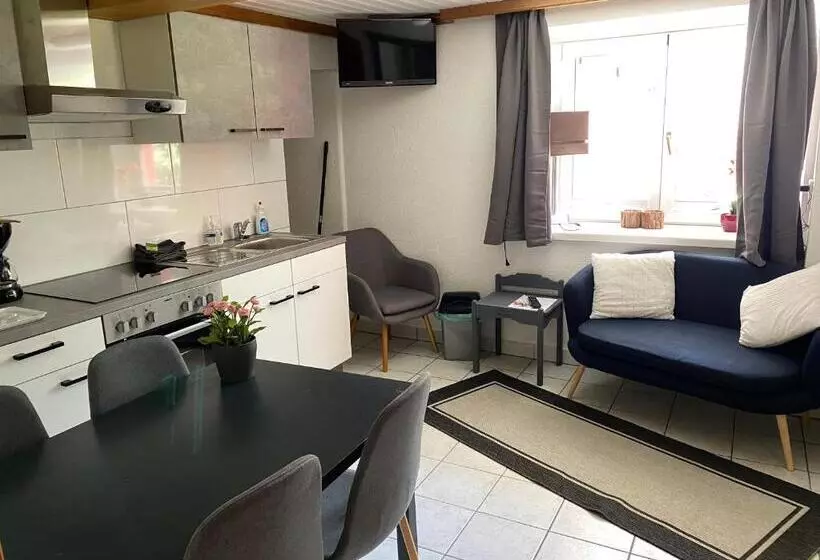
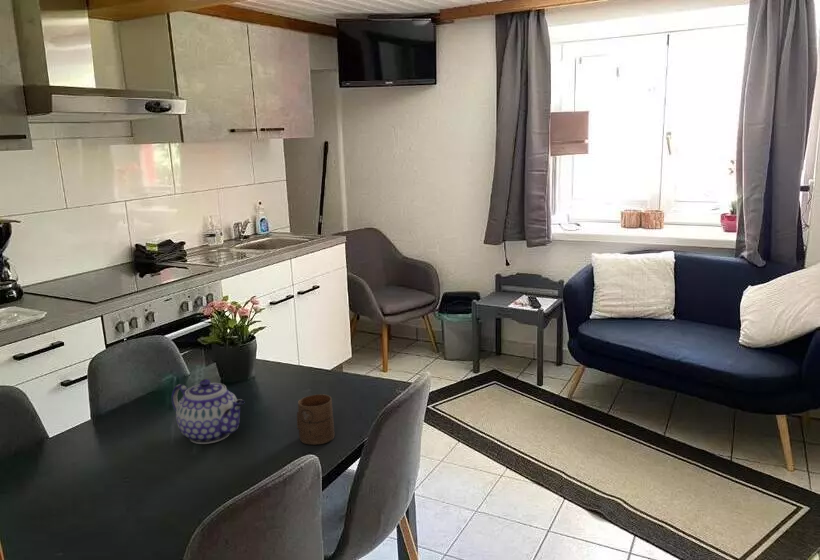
+ cup (315, 419)
+ teapot (207, 407)
